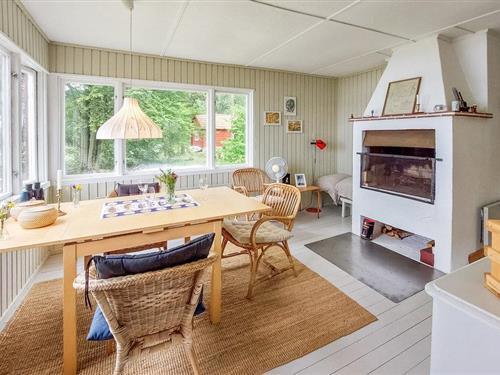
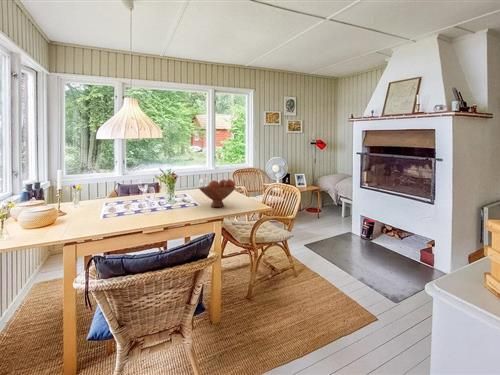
+ fruit bowl (217, 192)
